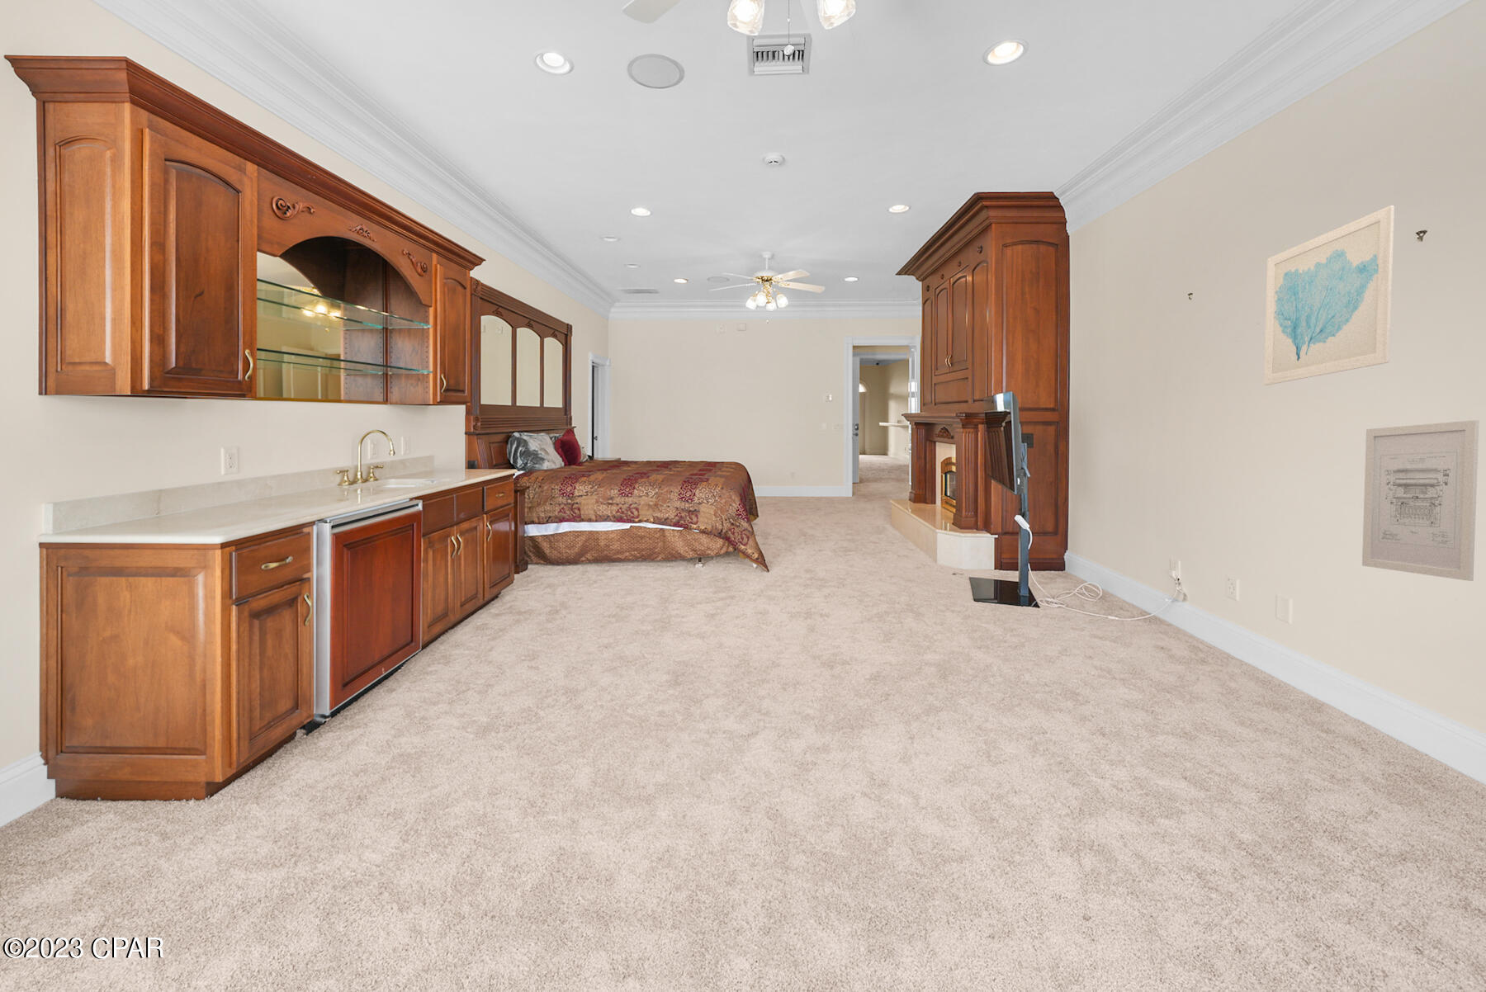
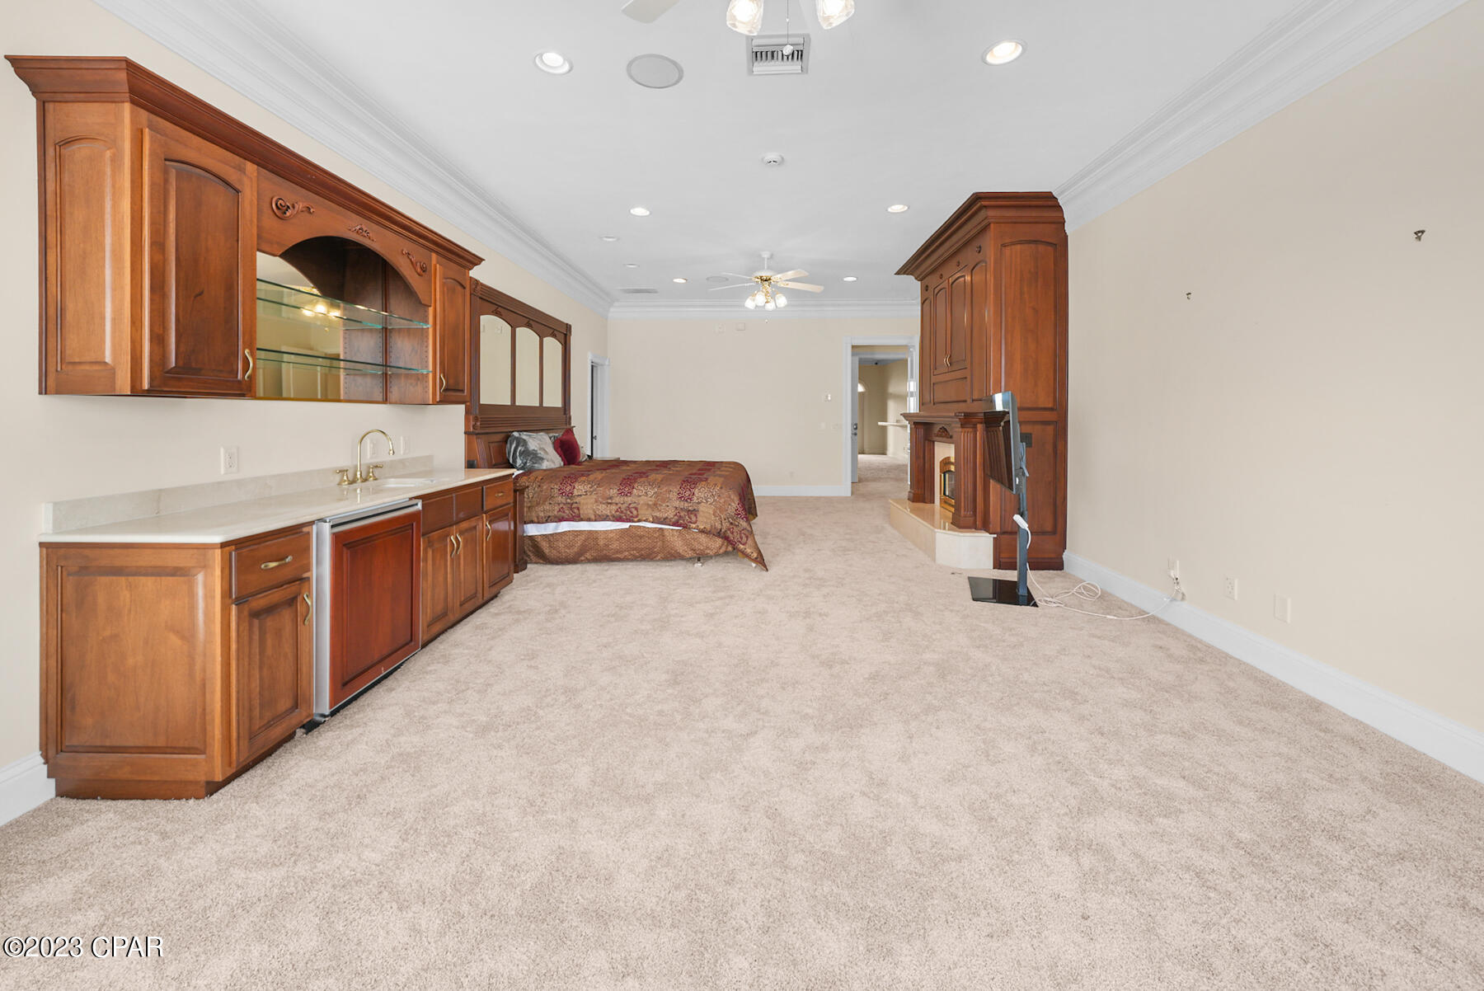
- wall art (1322, 304)
- wall art (1415, 498)
